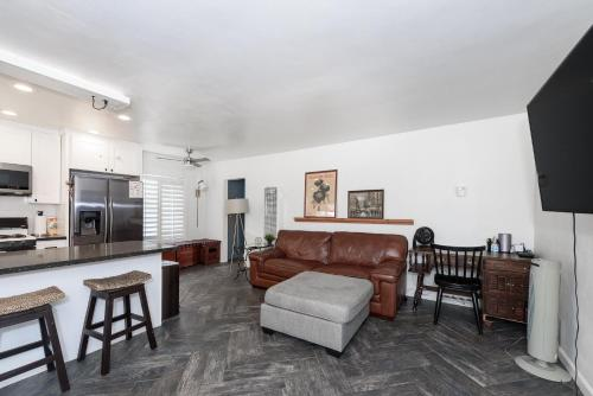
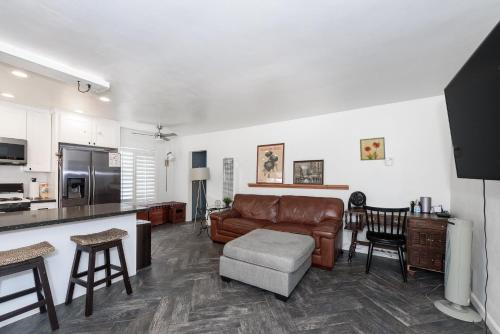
+ wall art (372, 149)
